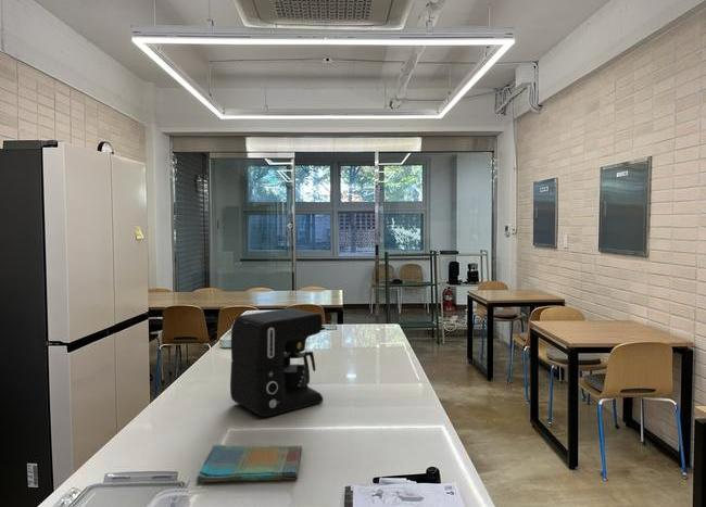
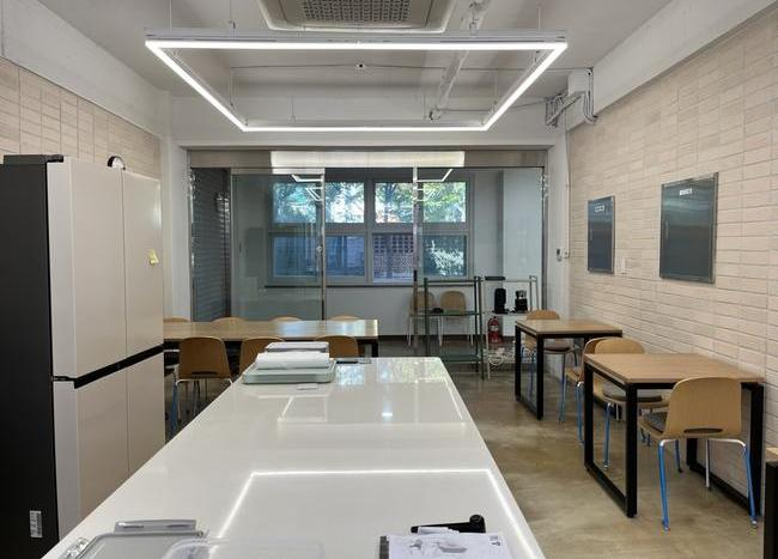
- dish towel (252, 460)
- coffee maker (280, 358)
